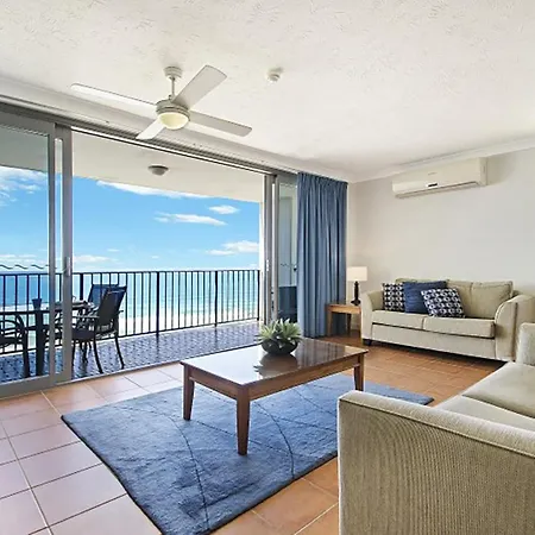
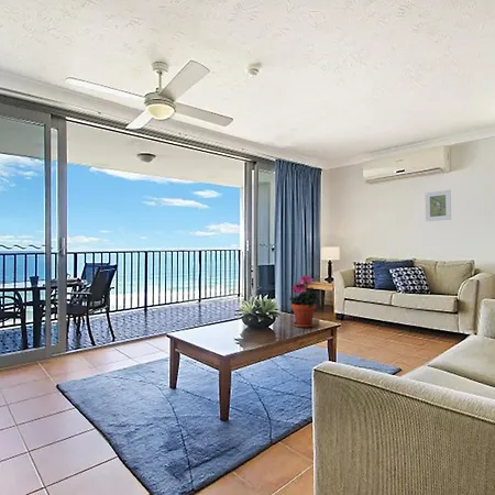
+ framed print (438, 206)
+ potted plant (304, 300)
